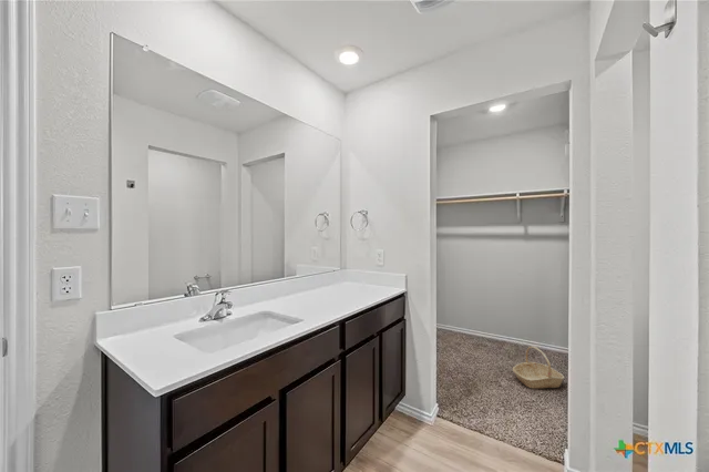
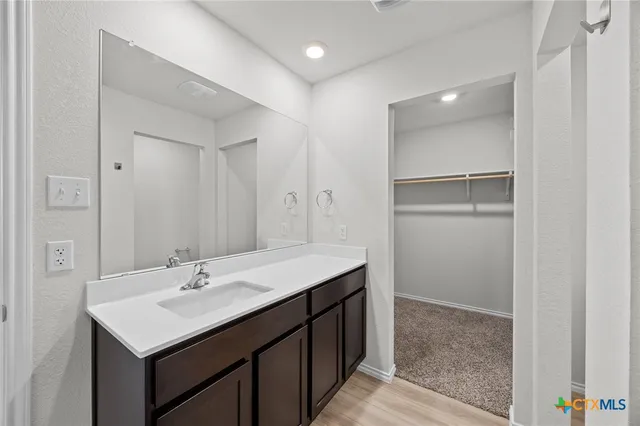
- basket (537, 365)
